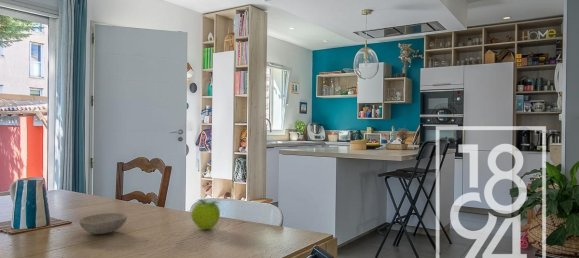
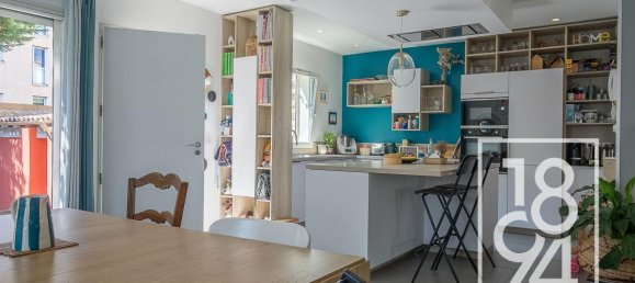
- fruit (205, 214)
- bowl (103, 224)
